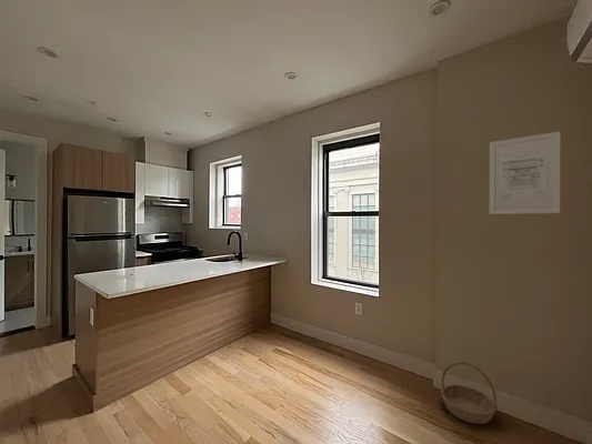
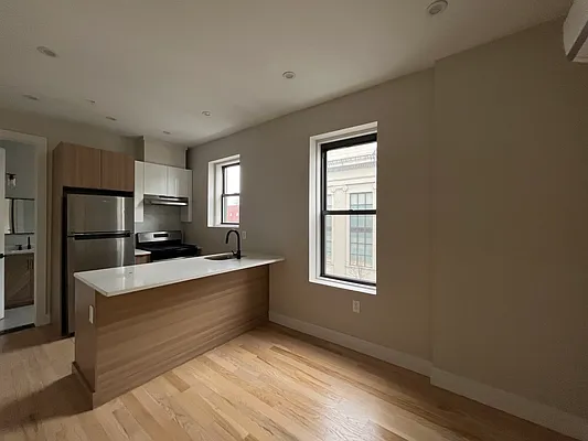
- basket (468, 386)
- wall art (522, 175)
